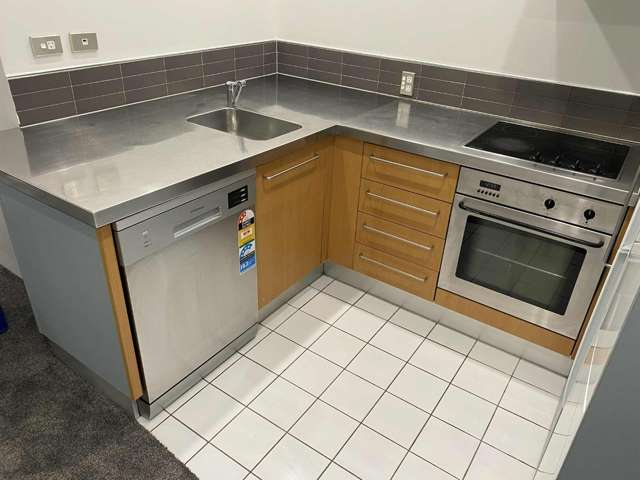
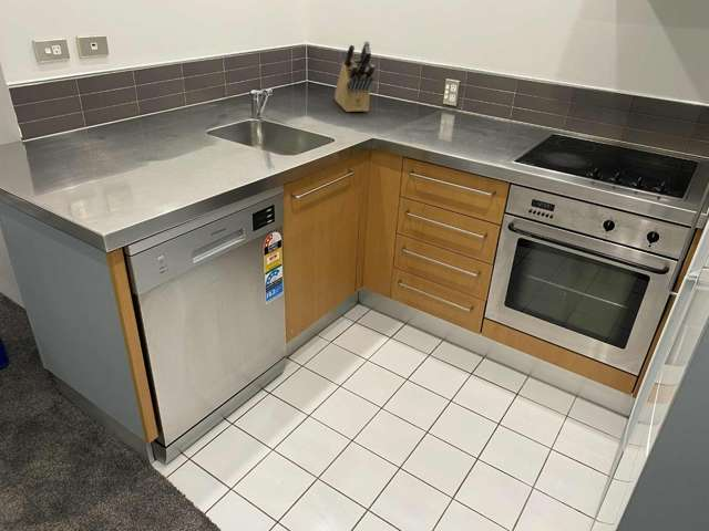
+ knife block (353, 74)
